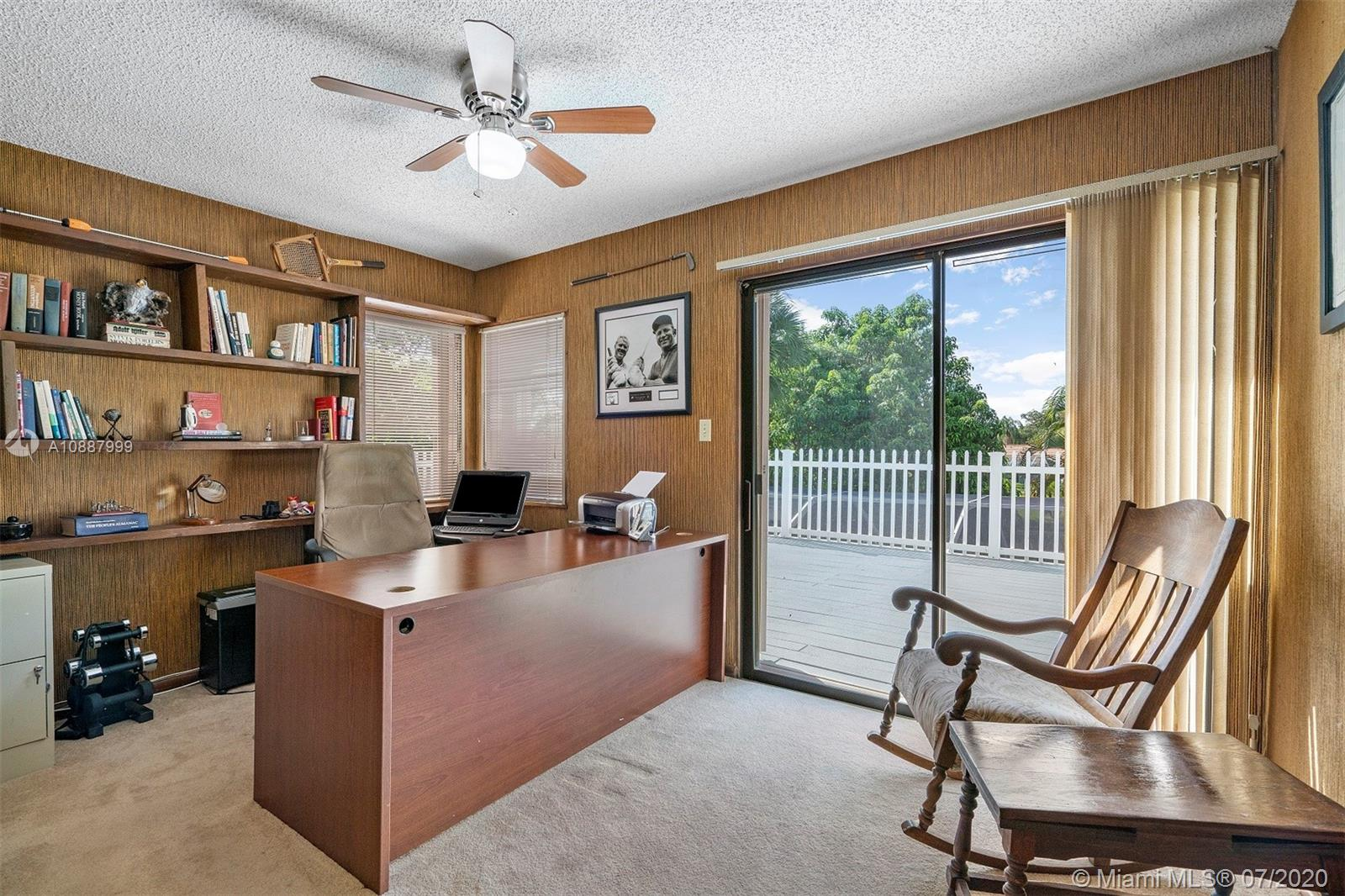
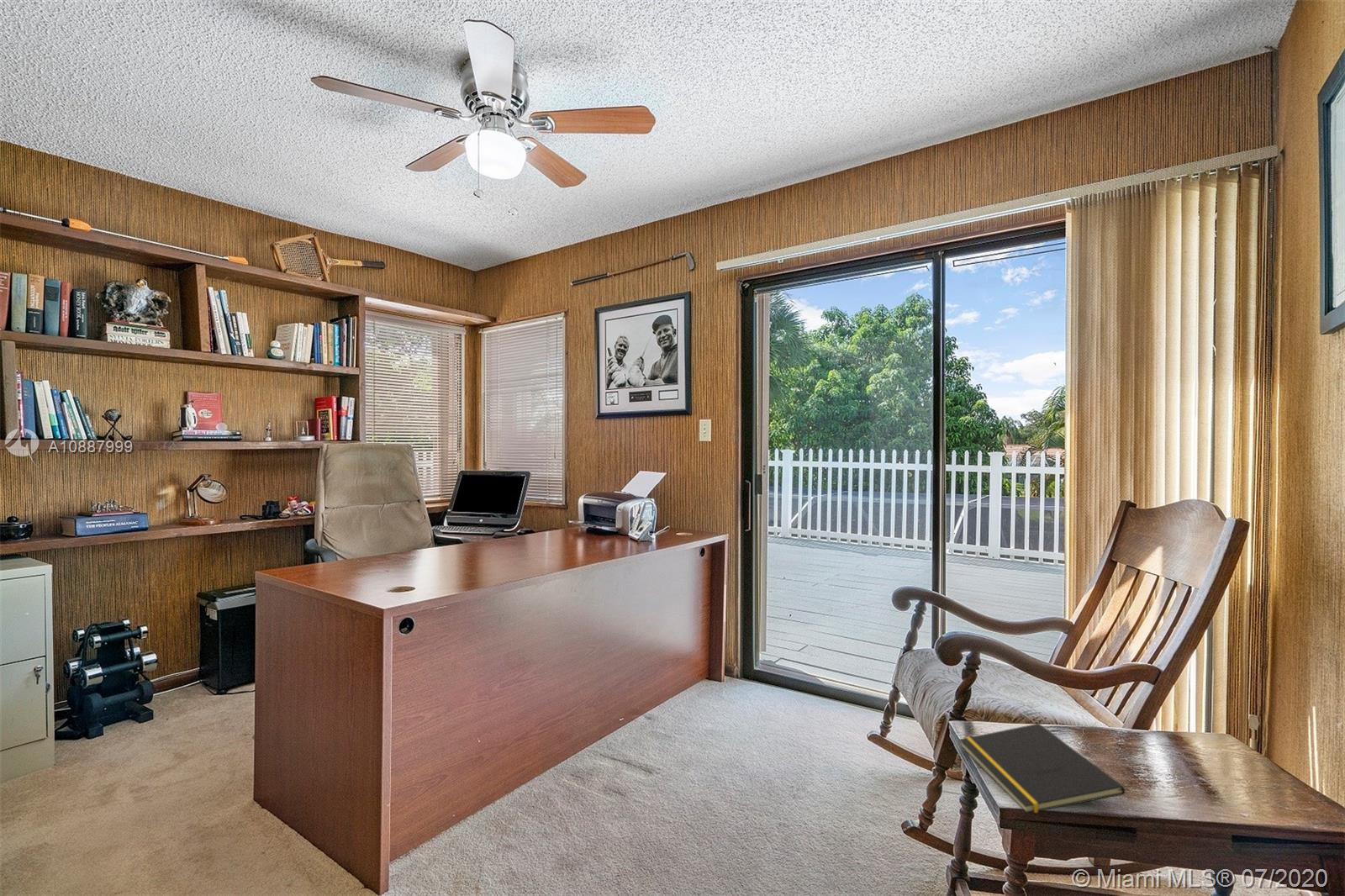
+ notepad (1033, 764)
